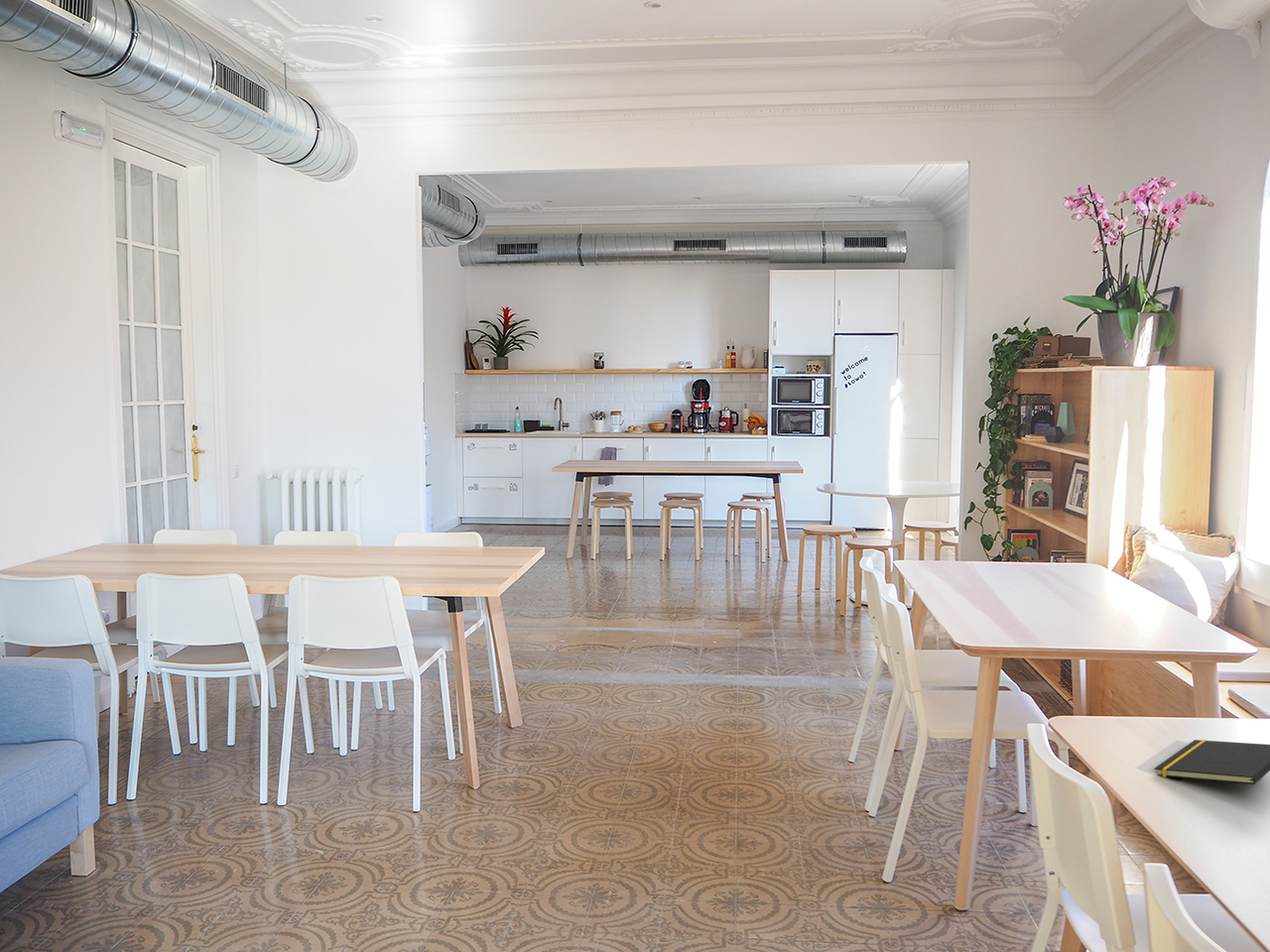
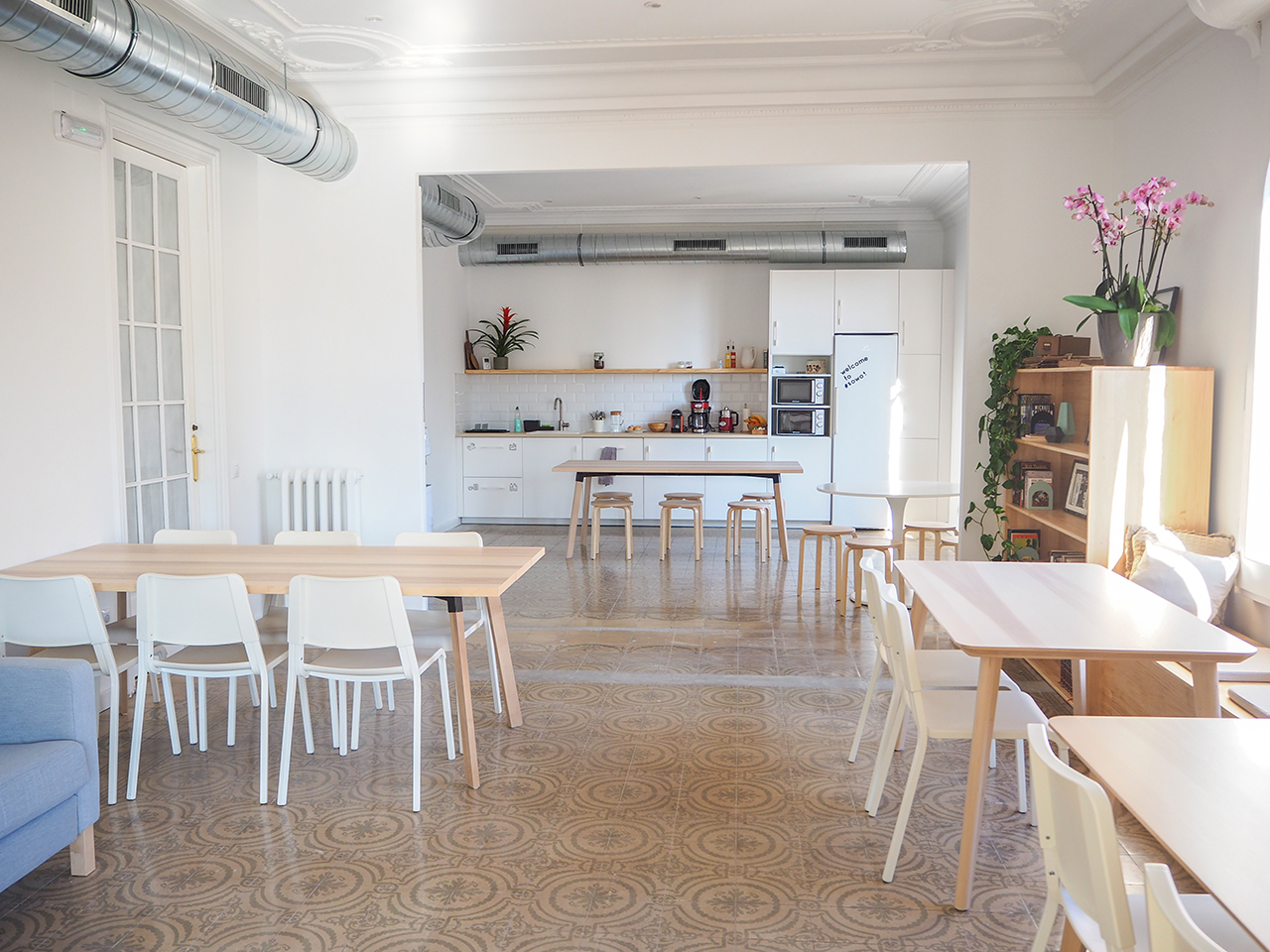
- notepad (1222, 760)
